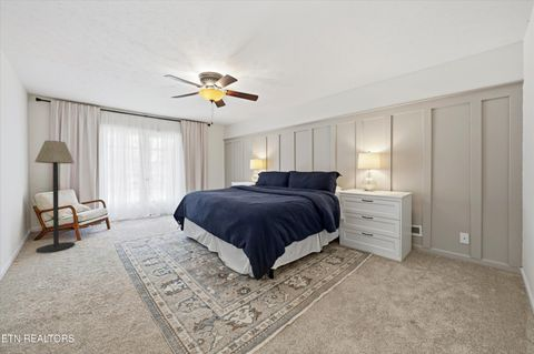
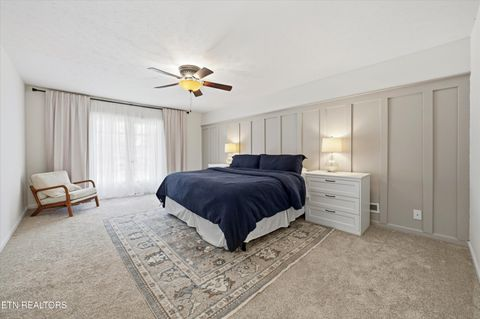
- floor lamp (56, 194)
